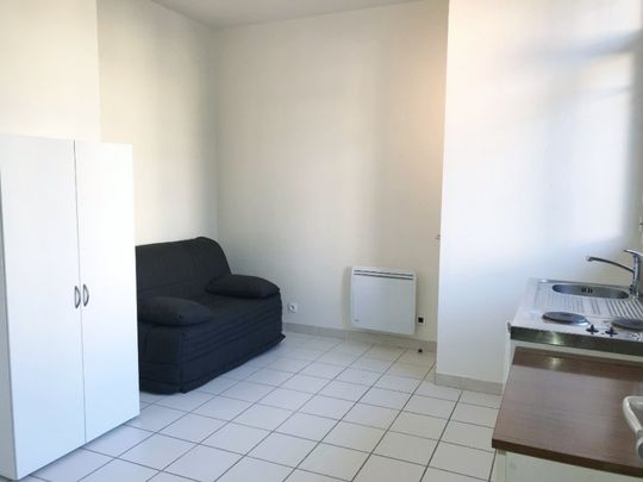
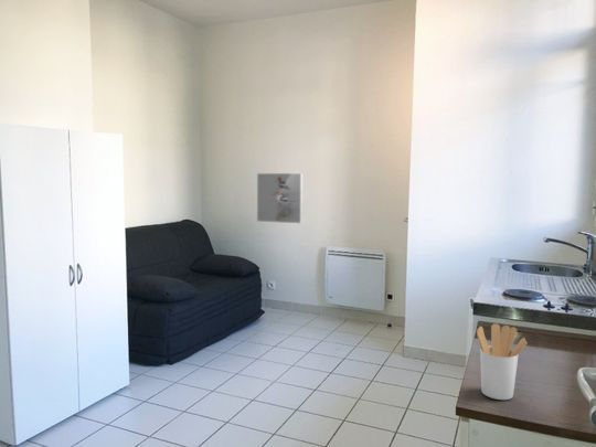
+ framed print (278, 198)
+ utensil holder (499, 359)
